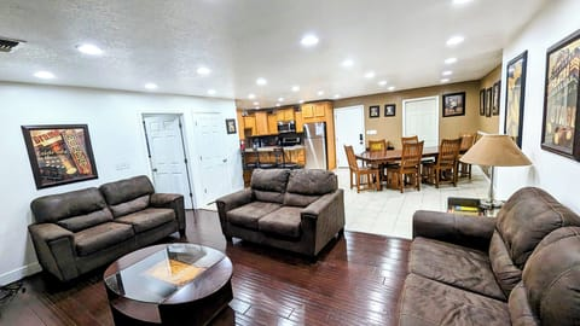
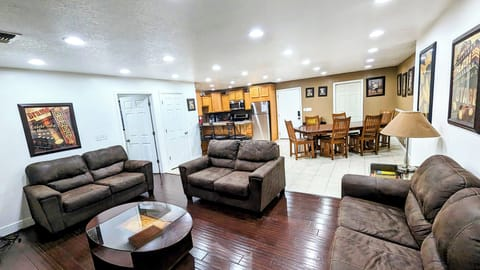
+ bible (146, 235)
